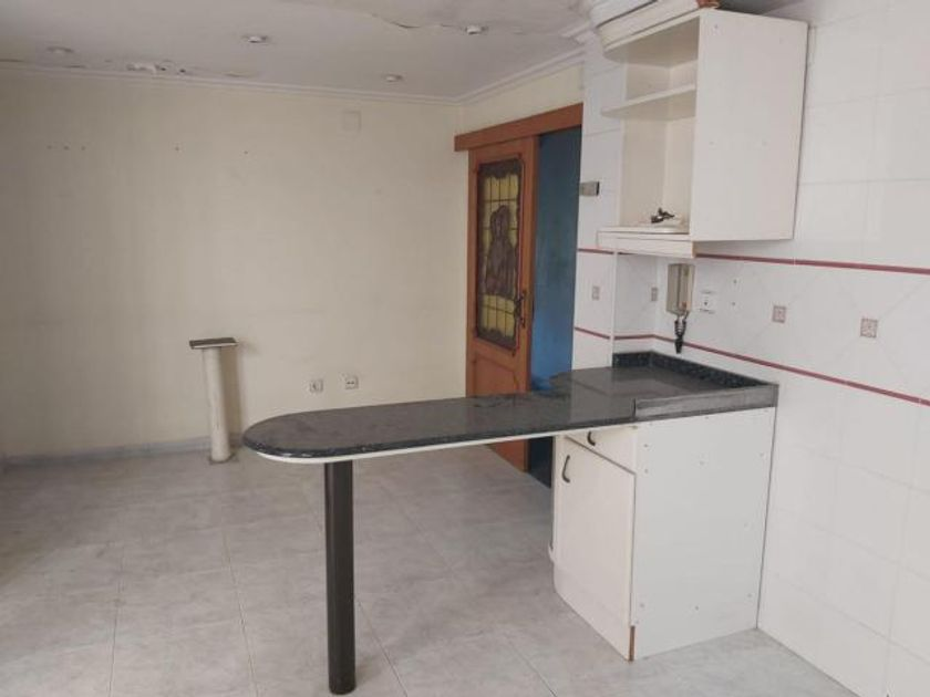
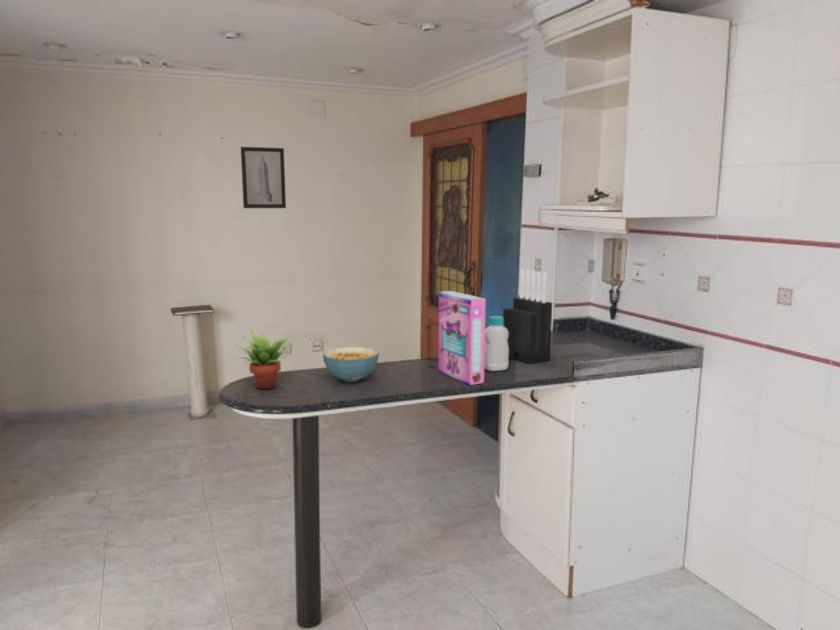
+ succulent plant (264, 359)
+ bottle (496, 343)
+ knife block (524, 315)
+ wall art (263, 178)
+ cereal box (460, 336)
+ cereal bowl (351, 366)
